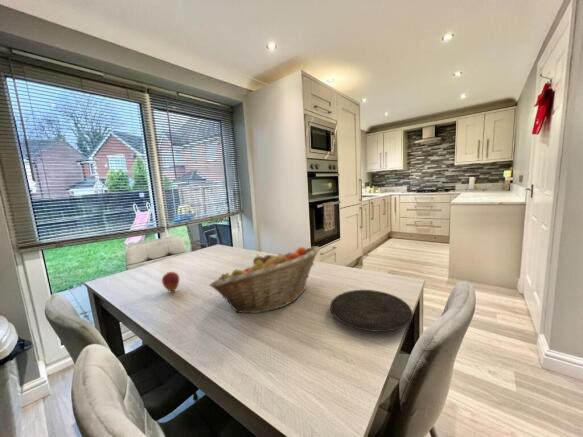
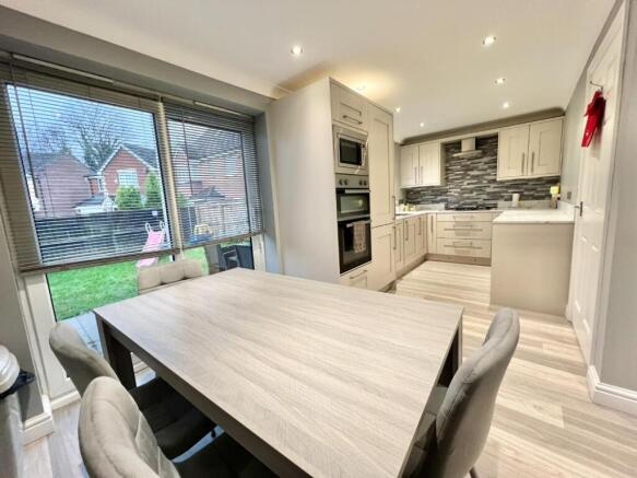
- plate (369, 310)
- fruit (171, 281)
- fruit basket (269, 273)
